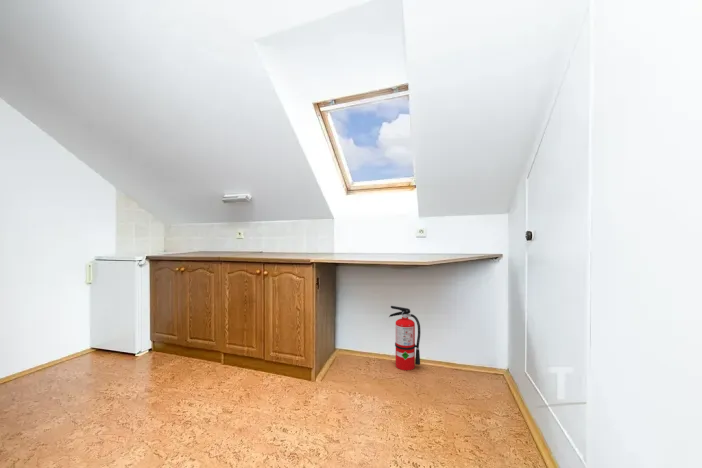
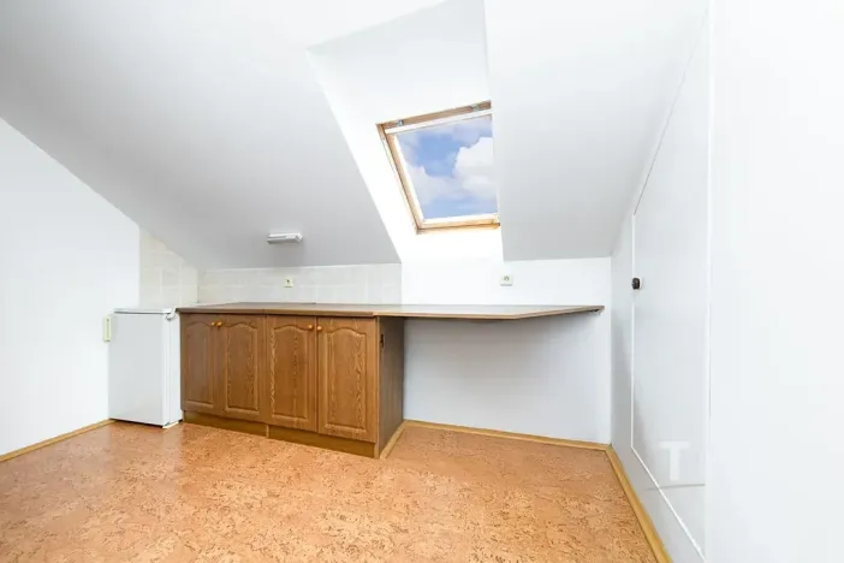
- fire extinguisher (404, 337)
